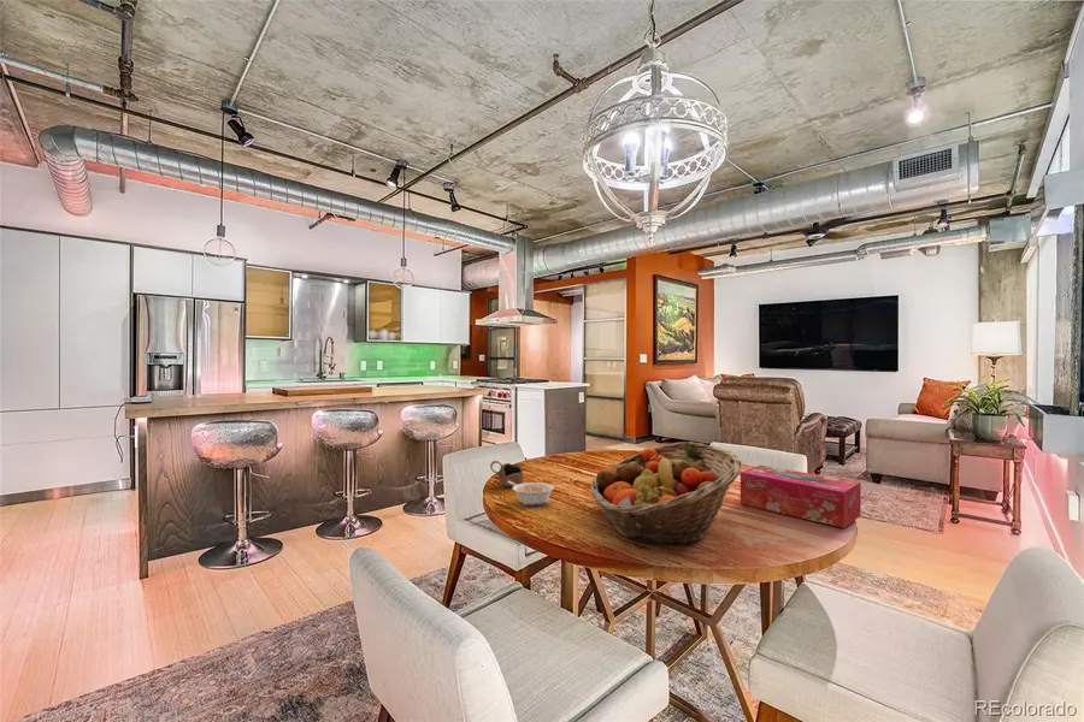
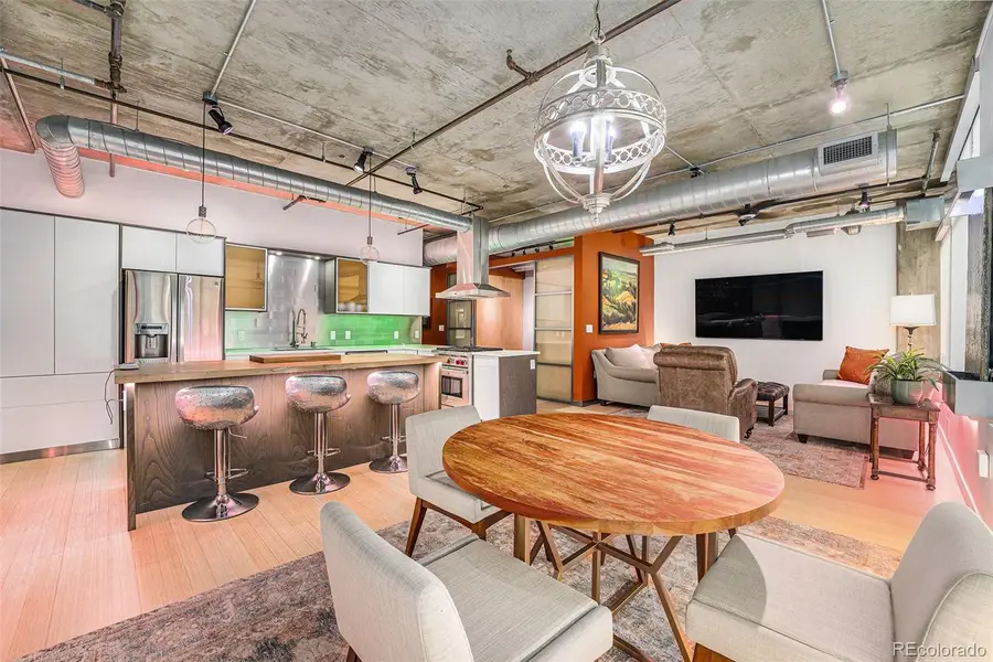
- cup (507, 472)
- legume (531, 492)
- fruit basket (661, 485)
- tissue box (797, 492)
